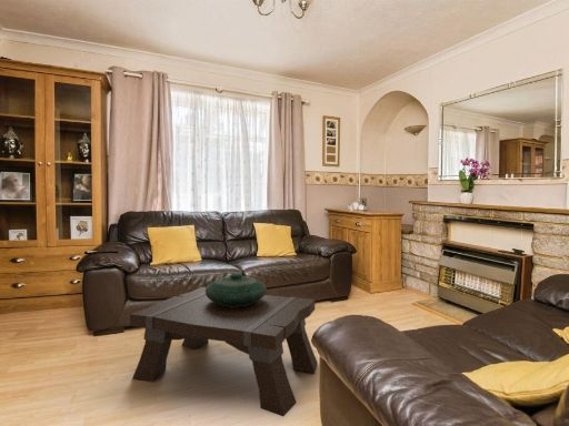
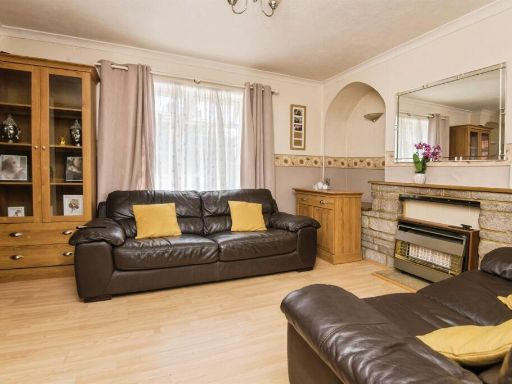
- coffee table (229, 337)
- decorative bowl (236, 286)
